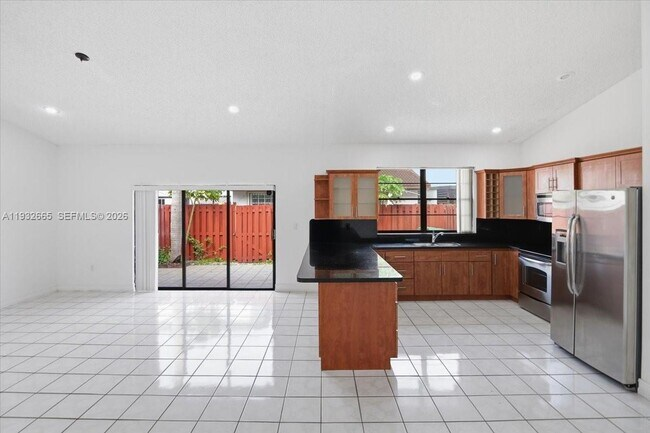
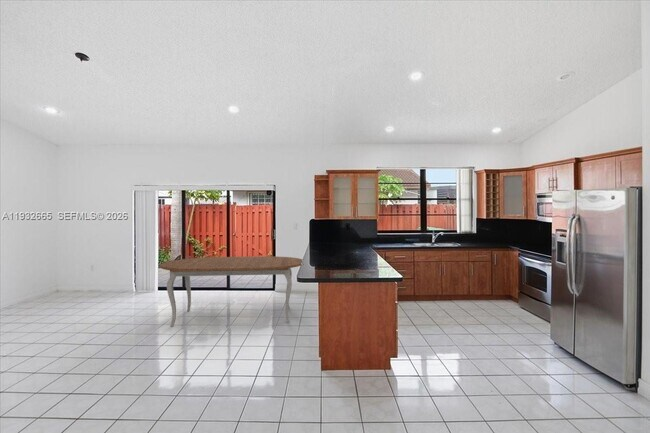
+ dining table (235, 274)
